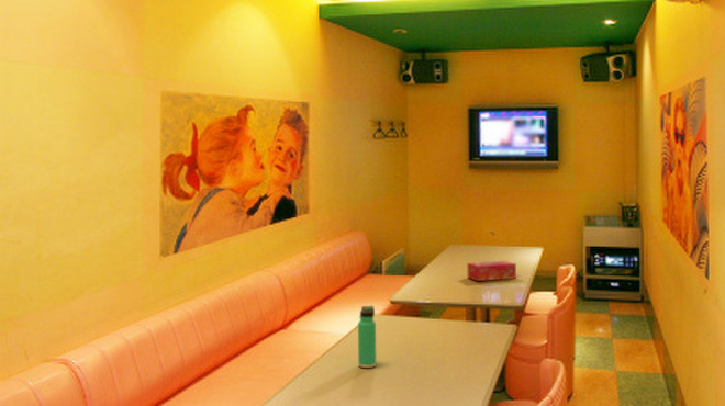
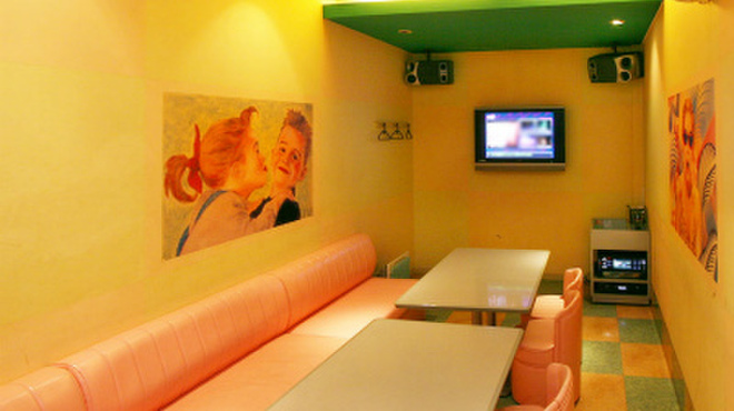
- tissue box (491, 270)
- thermos bottle (367, 336)
